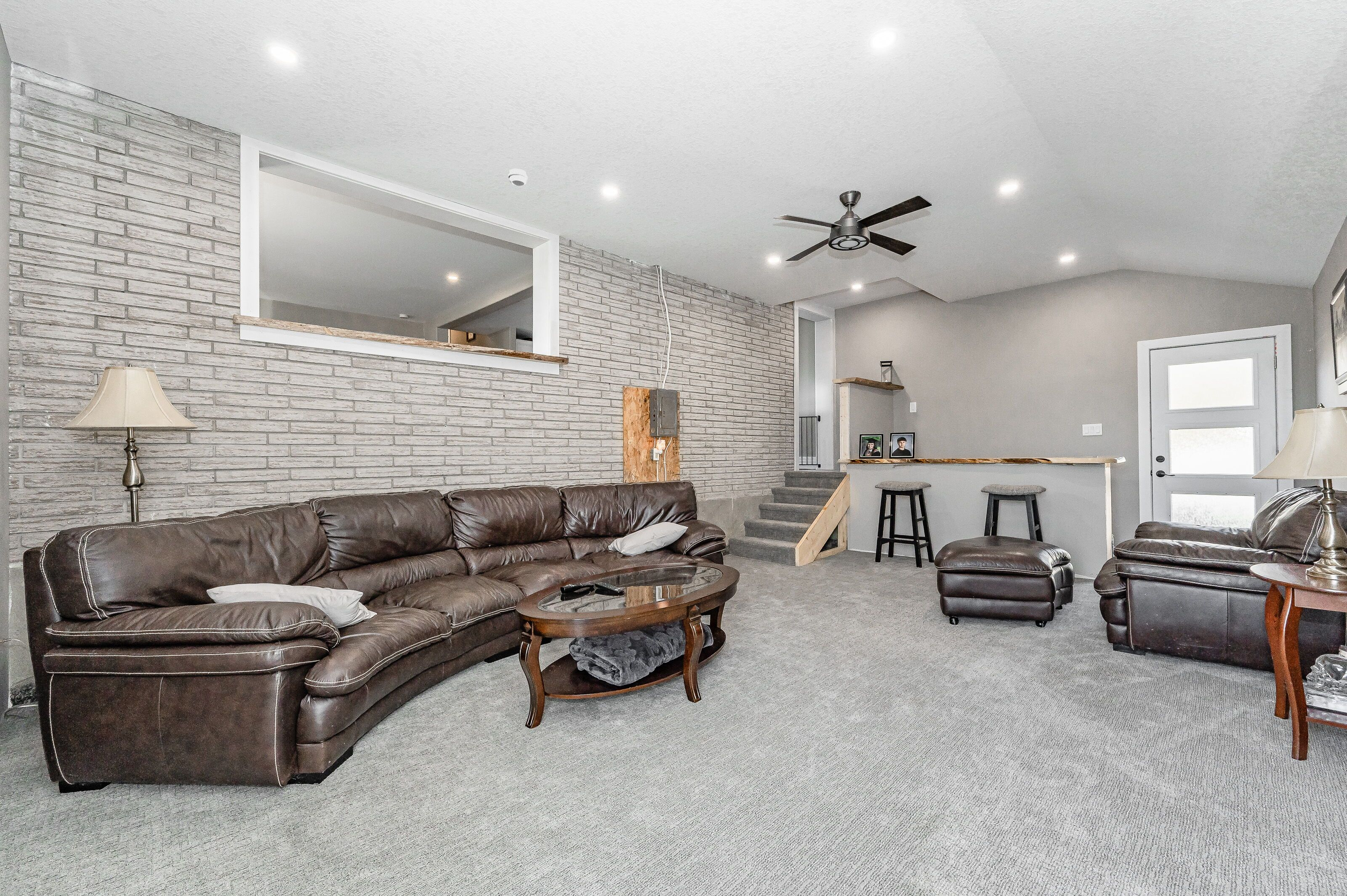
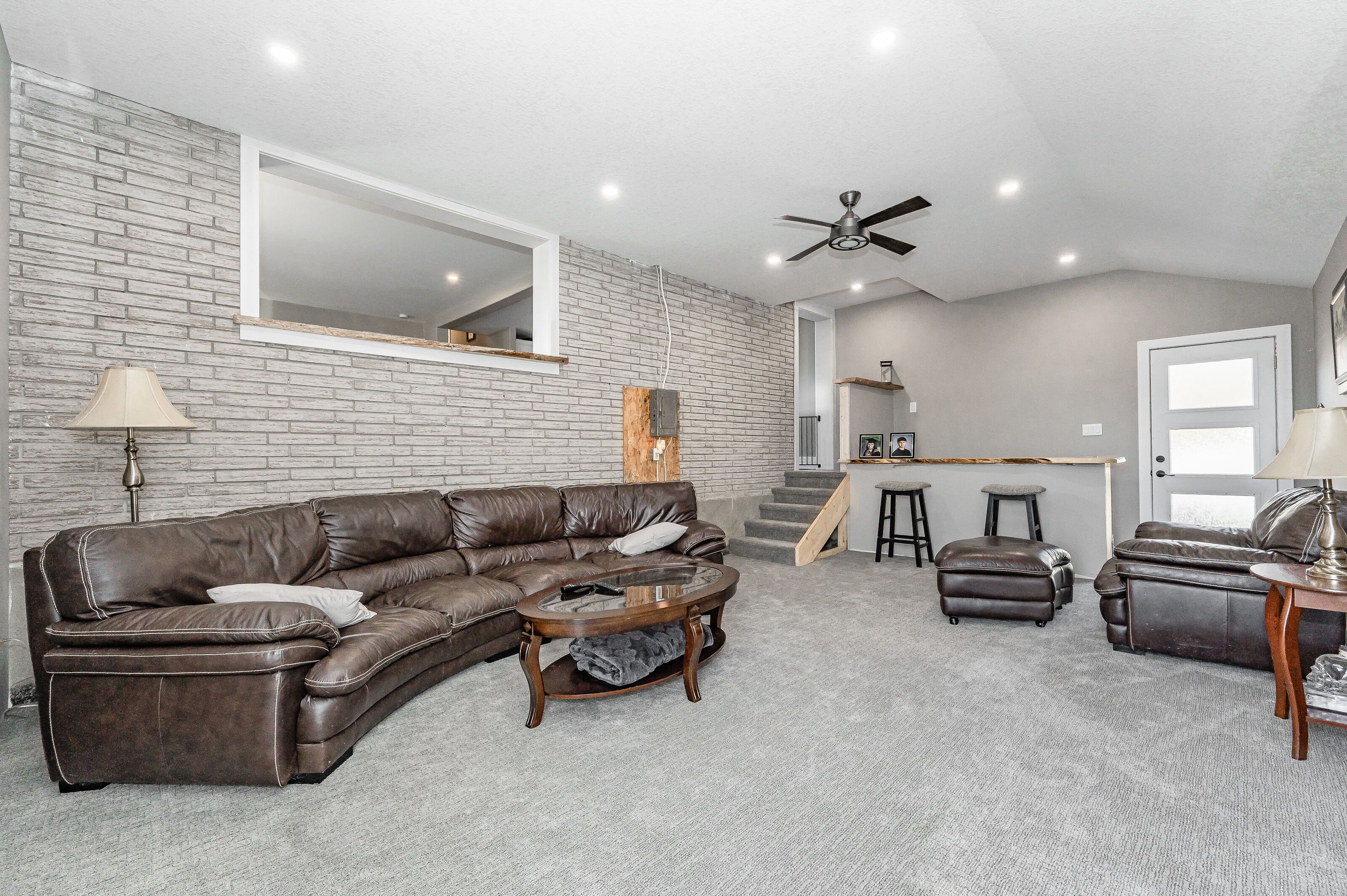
- smoke detector (518, 178)
